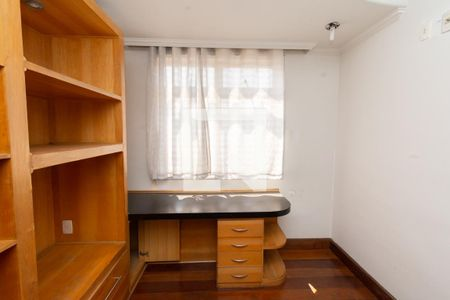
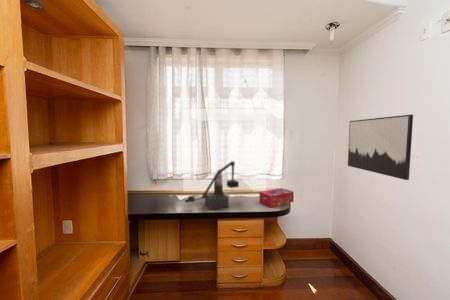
+ tissue box (276, 197)
+ desk lamp (211, 184)
+ wall art (373, 145)
